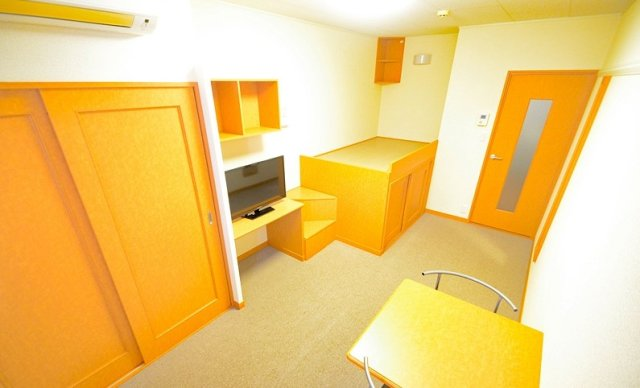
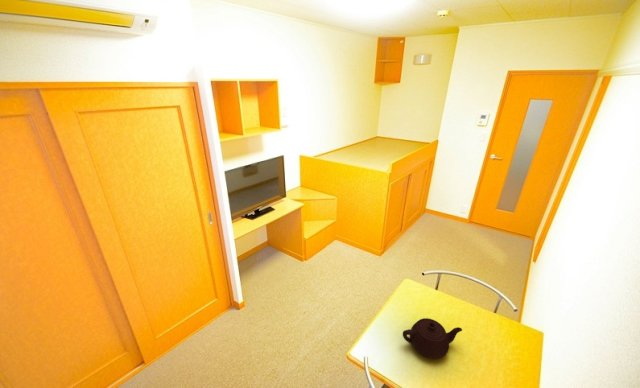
+ teapot (431, 335)
